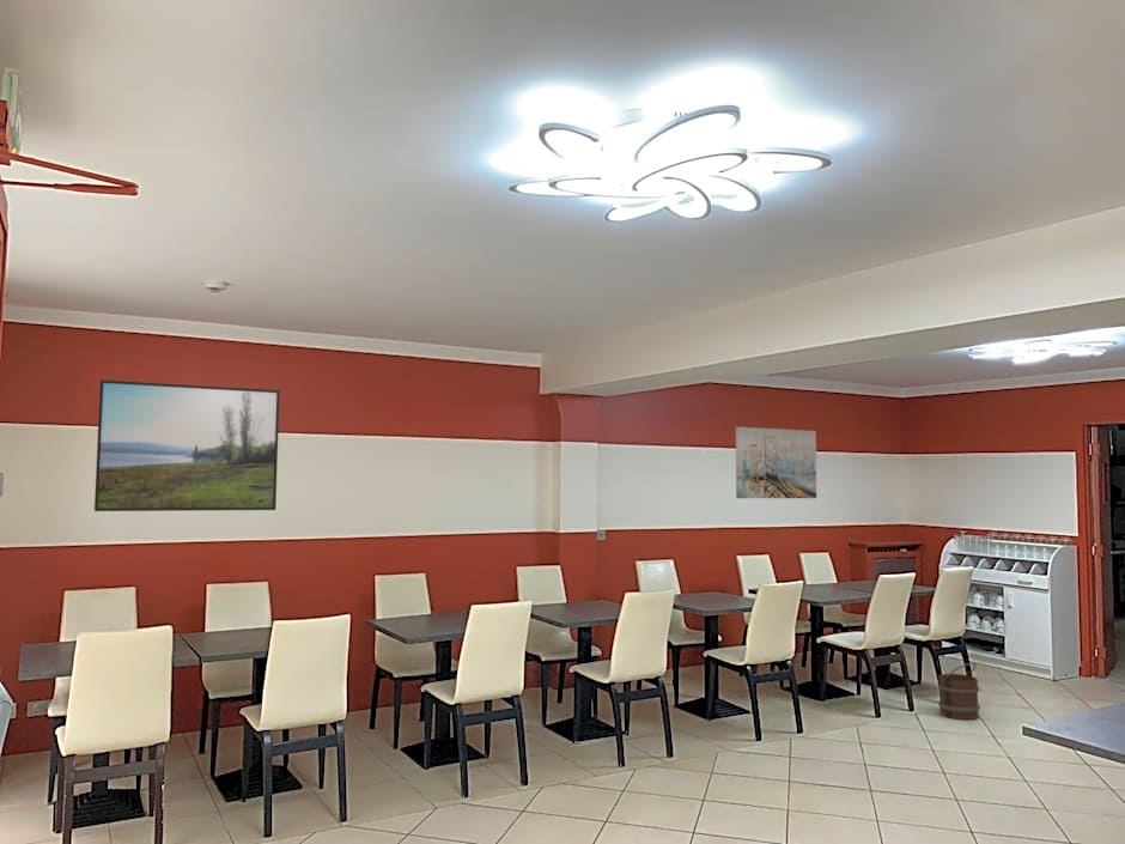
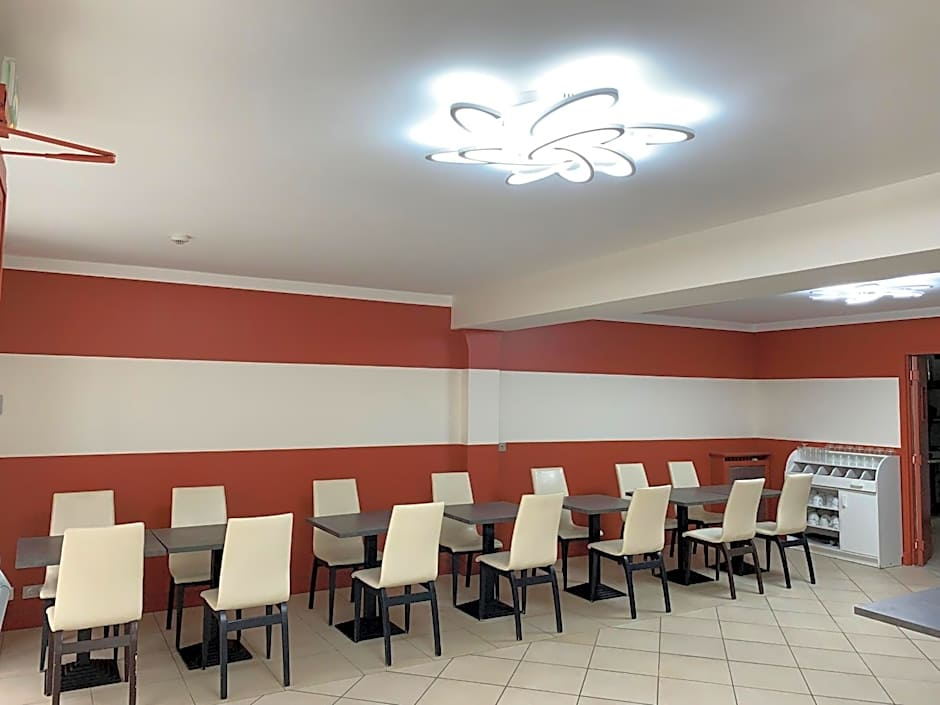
- wall art (777, 463)
- bucket (957, 687)
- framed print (191, 448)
